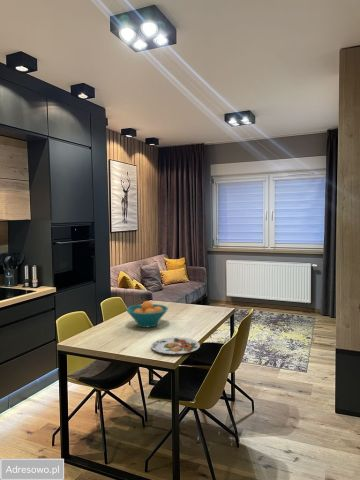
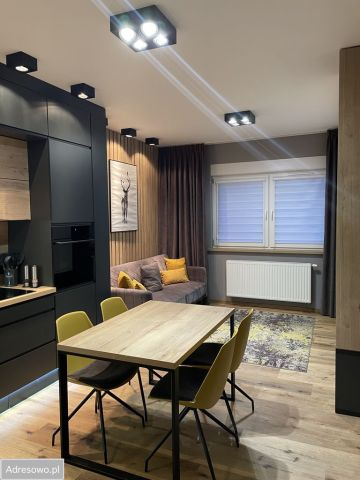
- plate (175, 346)
- fruit bowl (147, 313)
